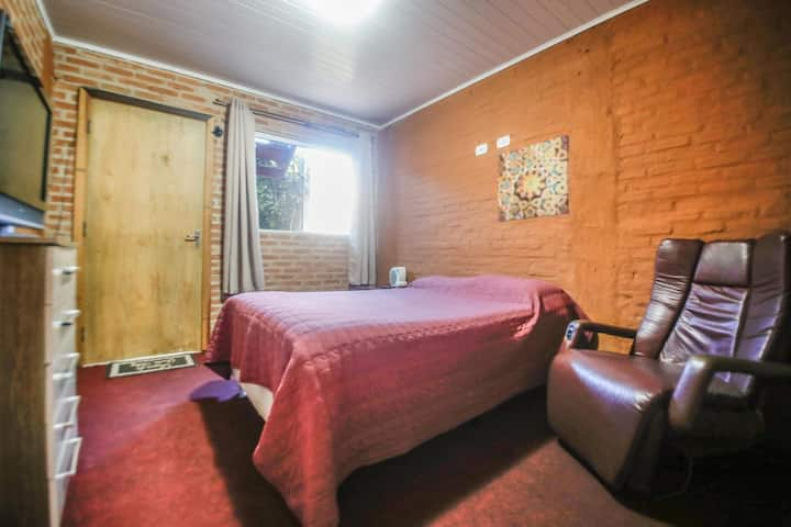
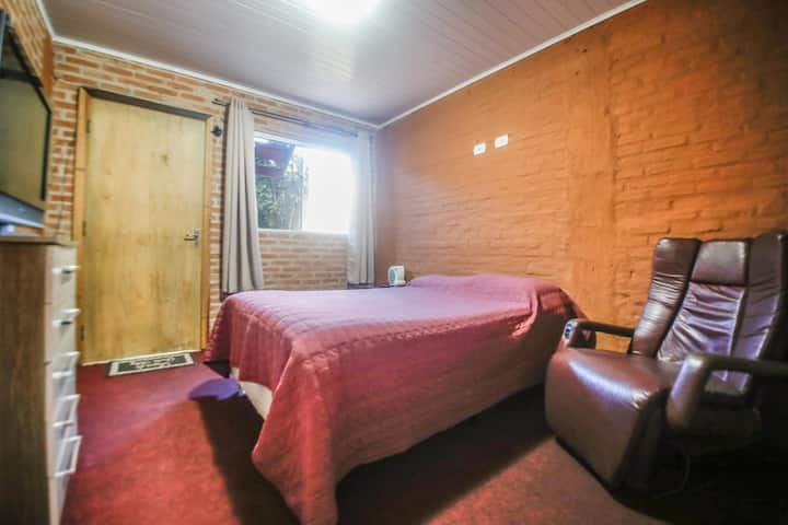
- wall art (531, 181)
